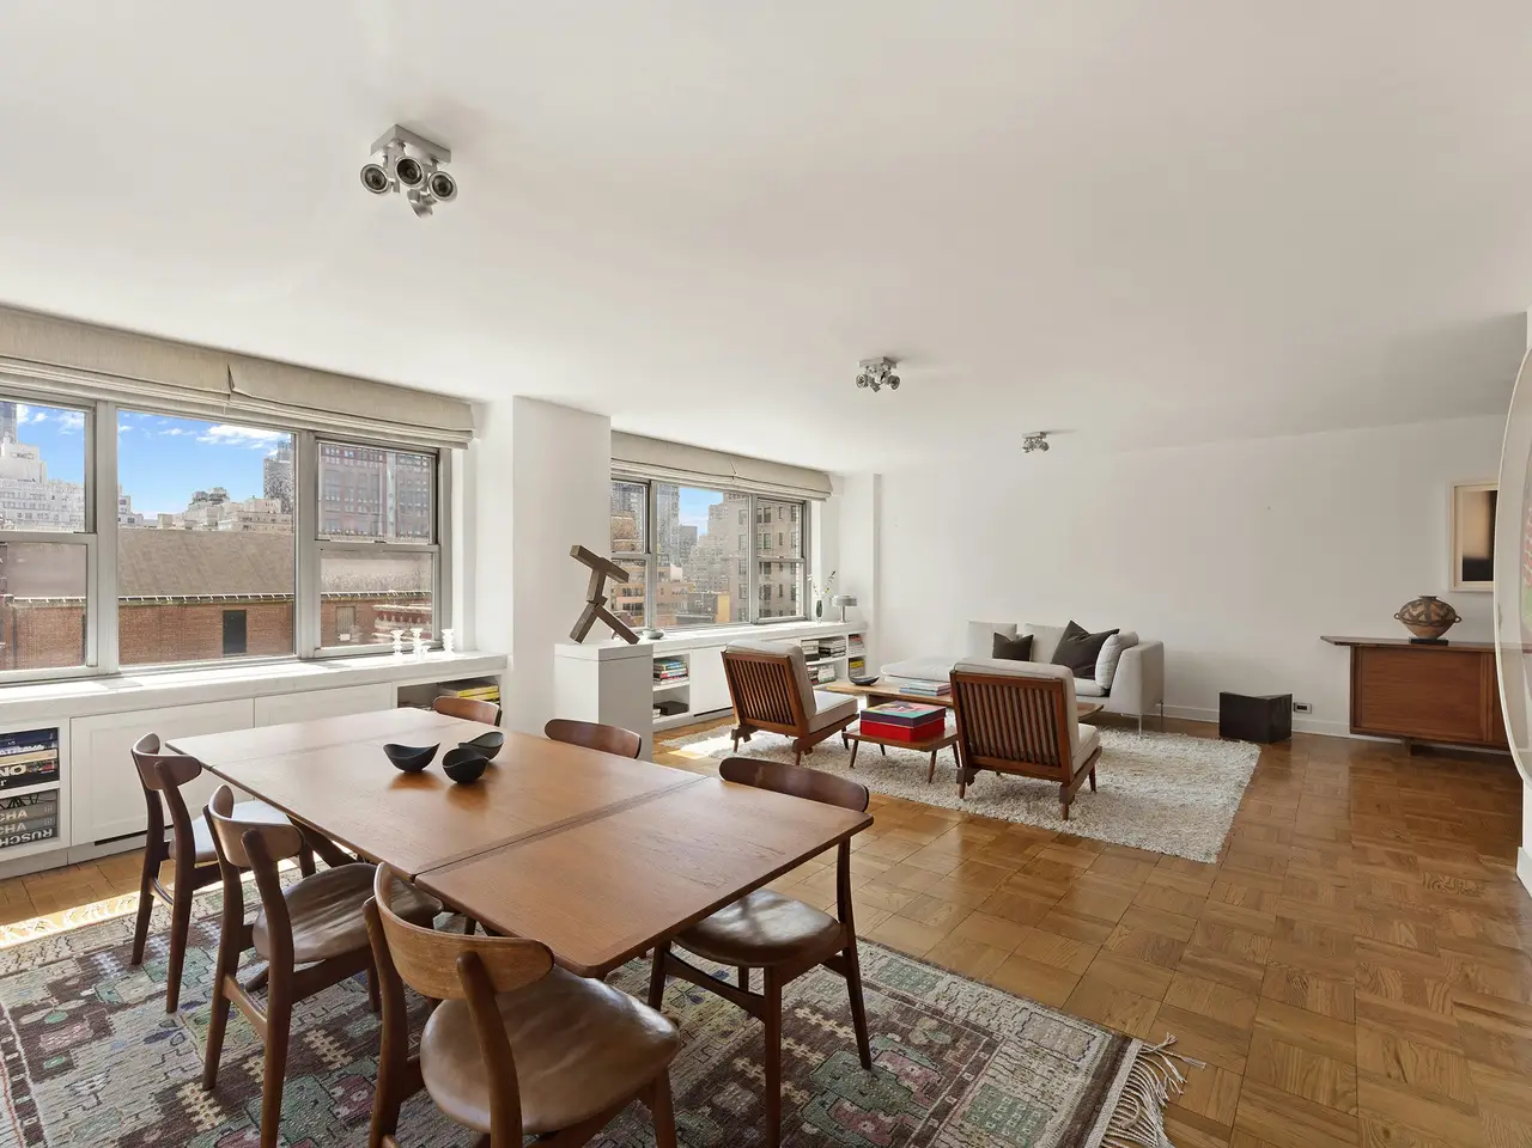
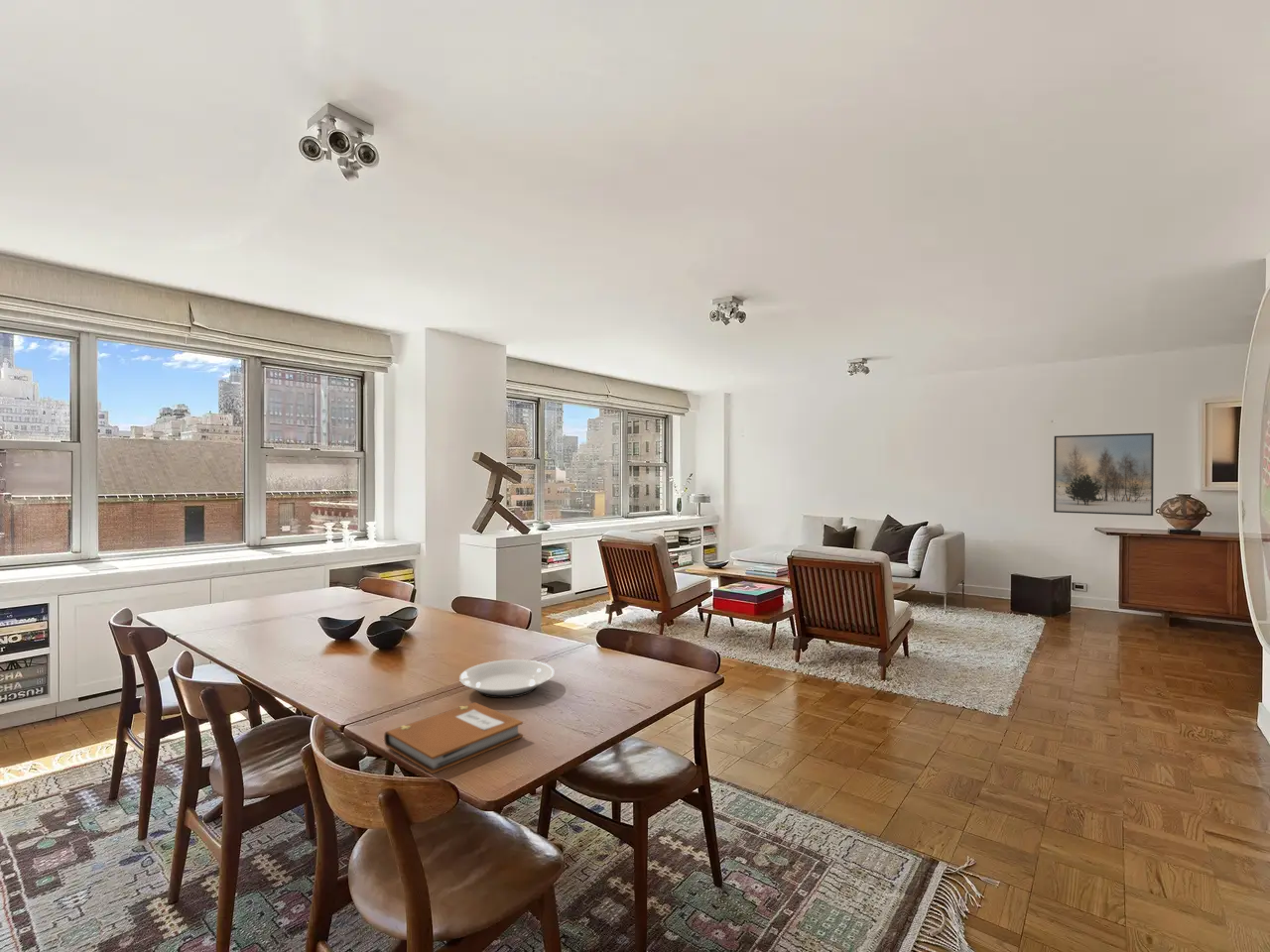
+ plate (507, 680)
+ notebook (456, 732)
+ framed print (1101, 474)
